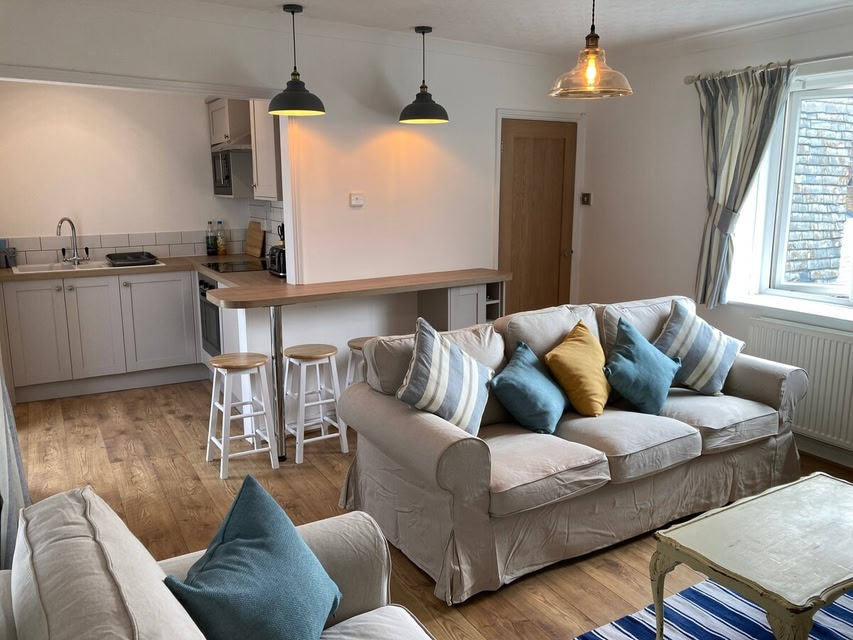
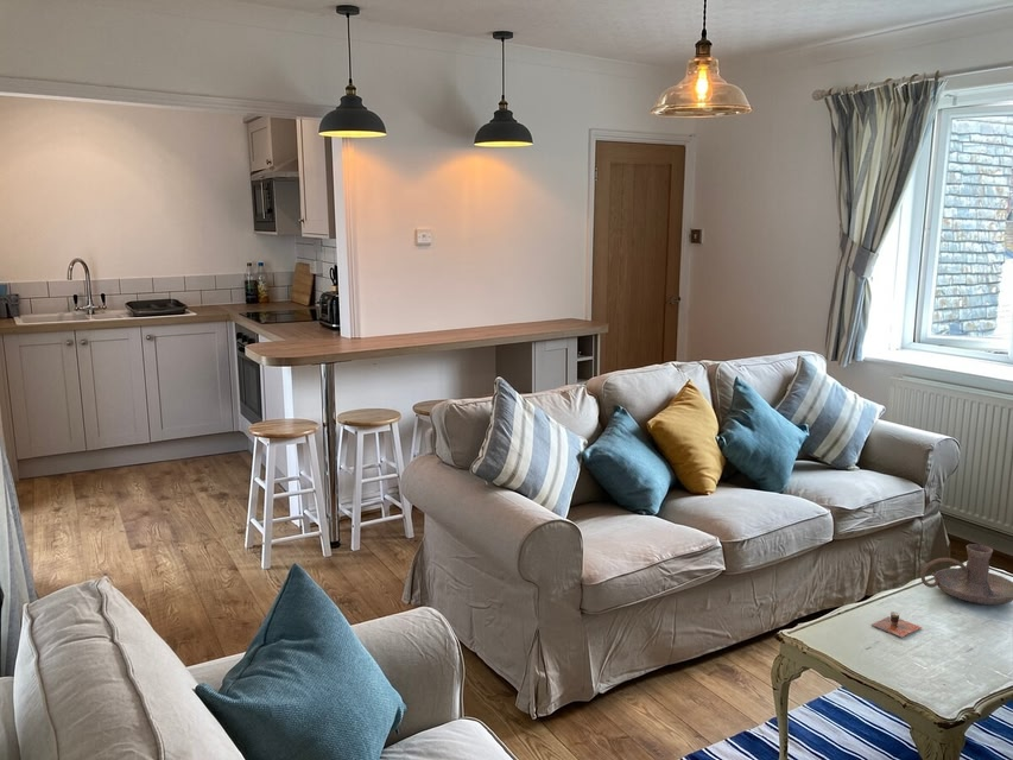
+ candle holder (968, 571)
+ cup (895, 620)
